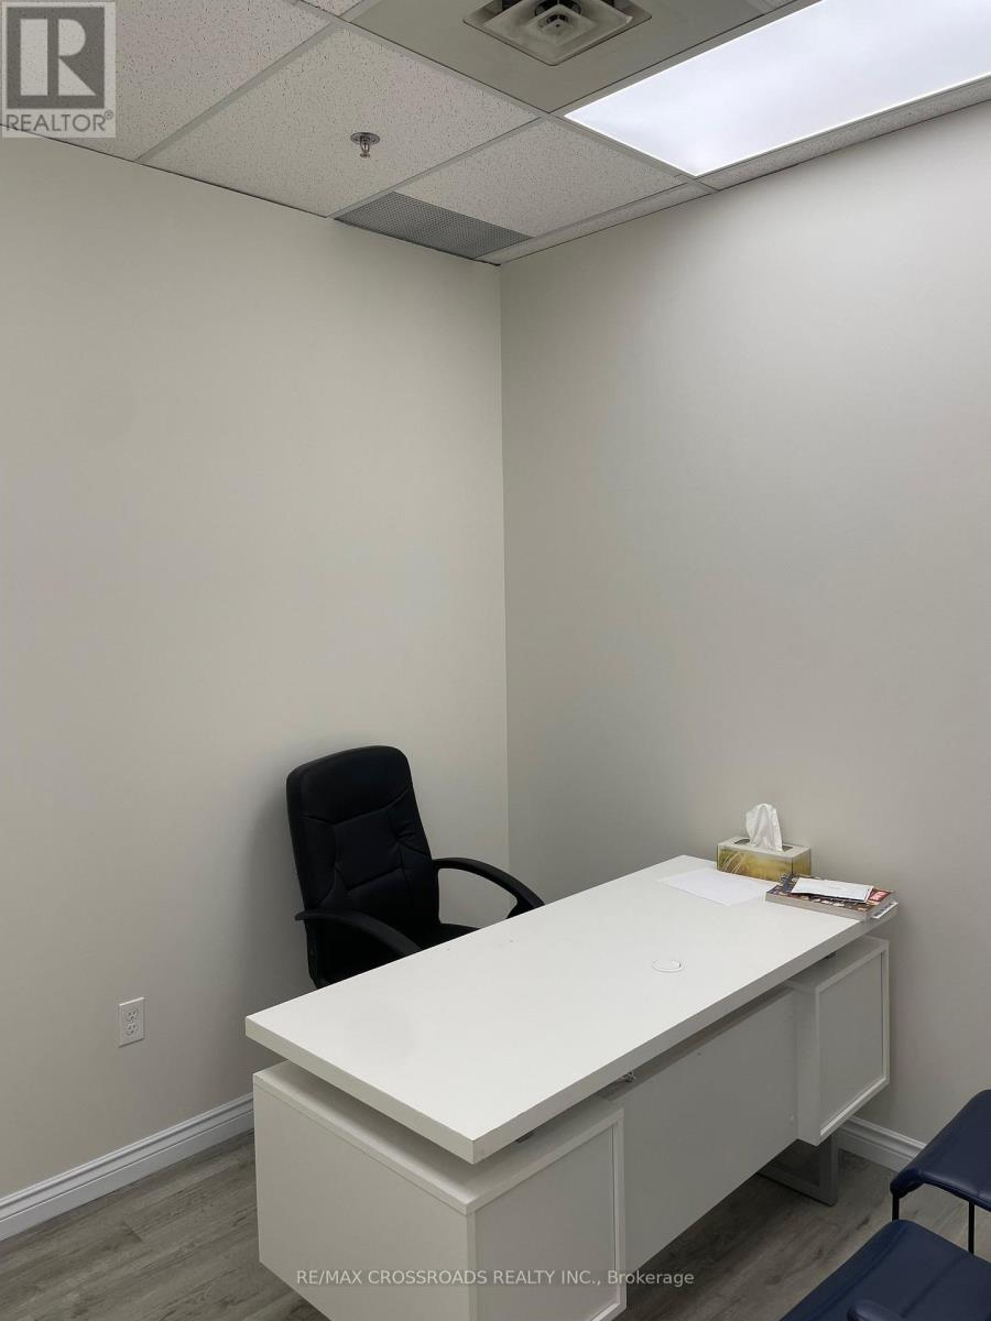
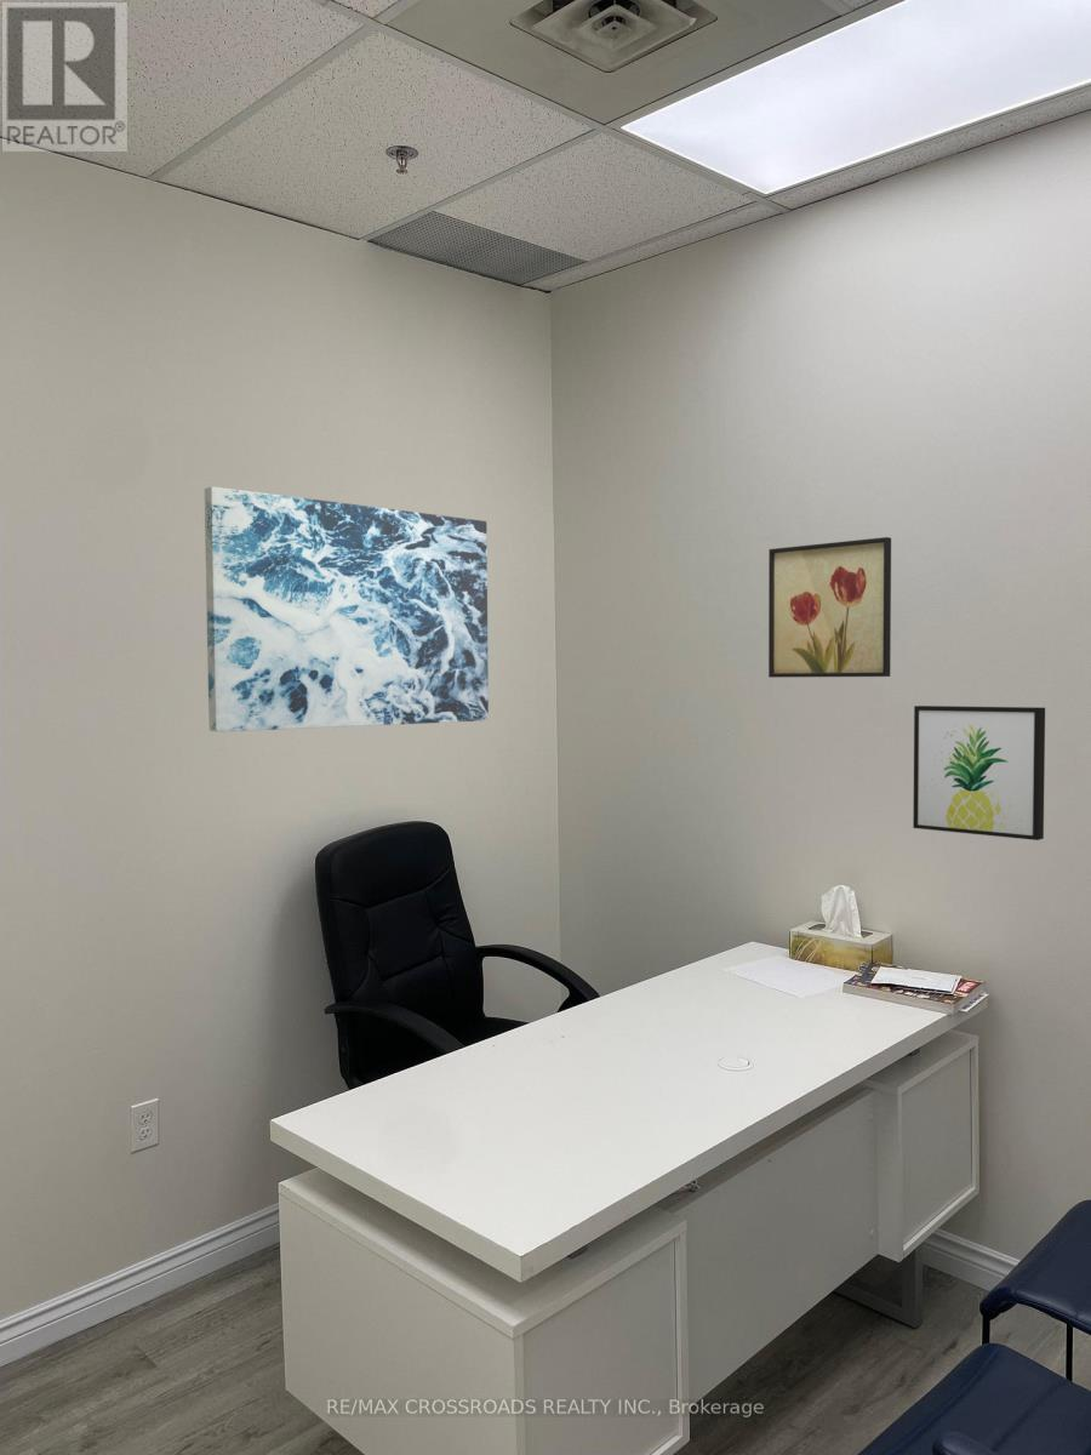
+ wall art (828, 610)
+ wall art (976, 770)
+ wall art (360, 616)
